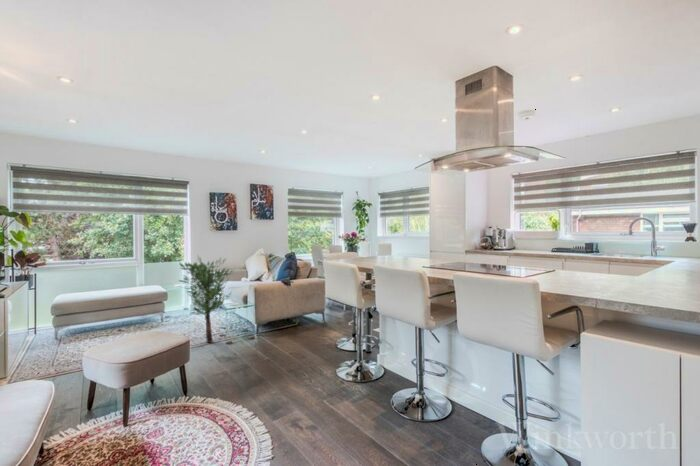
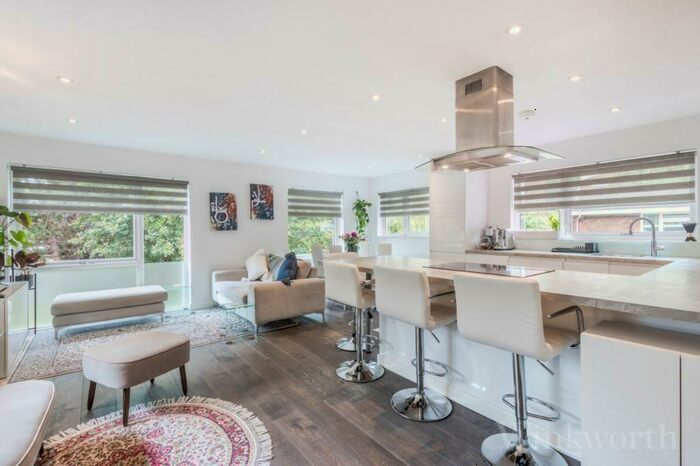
- tree (209, 298)
